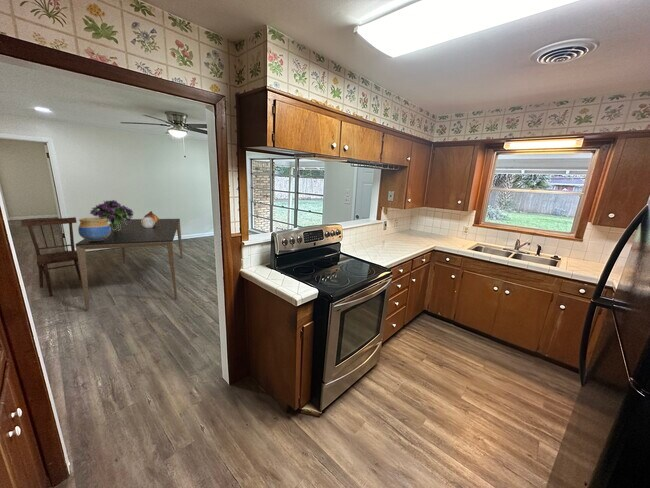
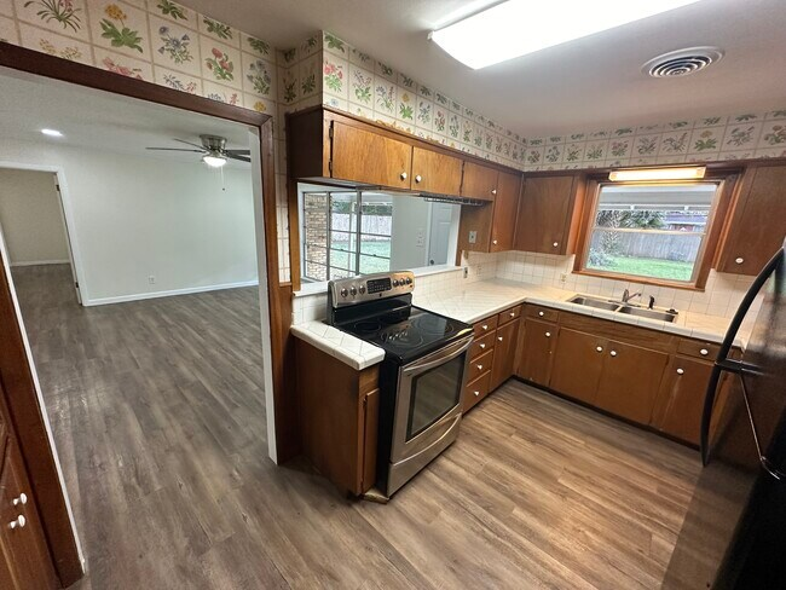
- decorative urn (150, 218)
- dining chair (59, 255)
- bouquet (113, 215)
- ceramic pot (94, 229)
- dining table (142, 246)
